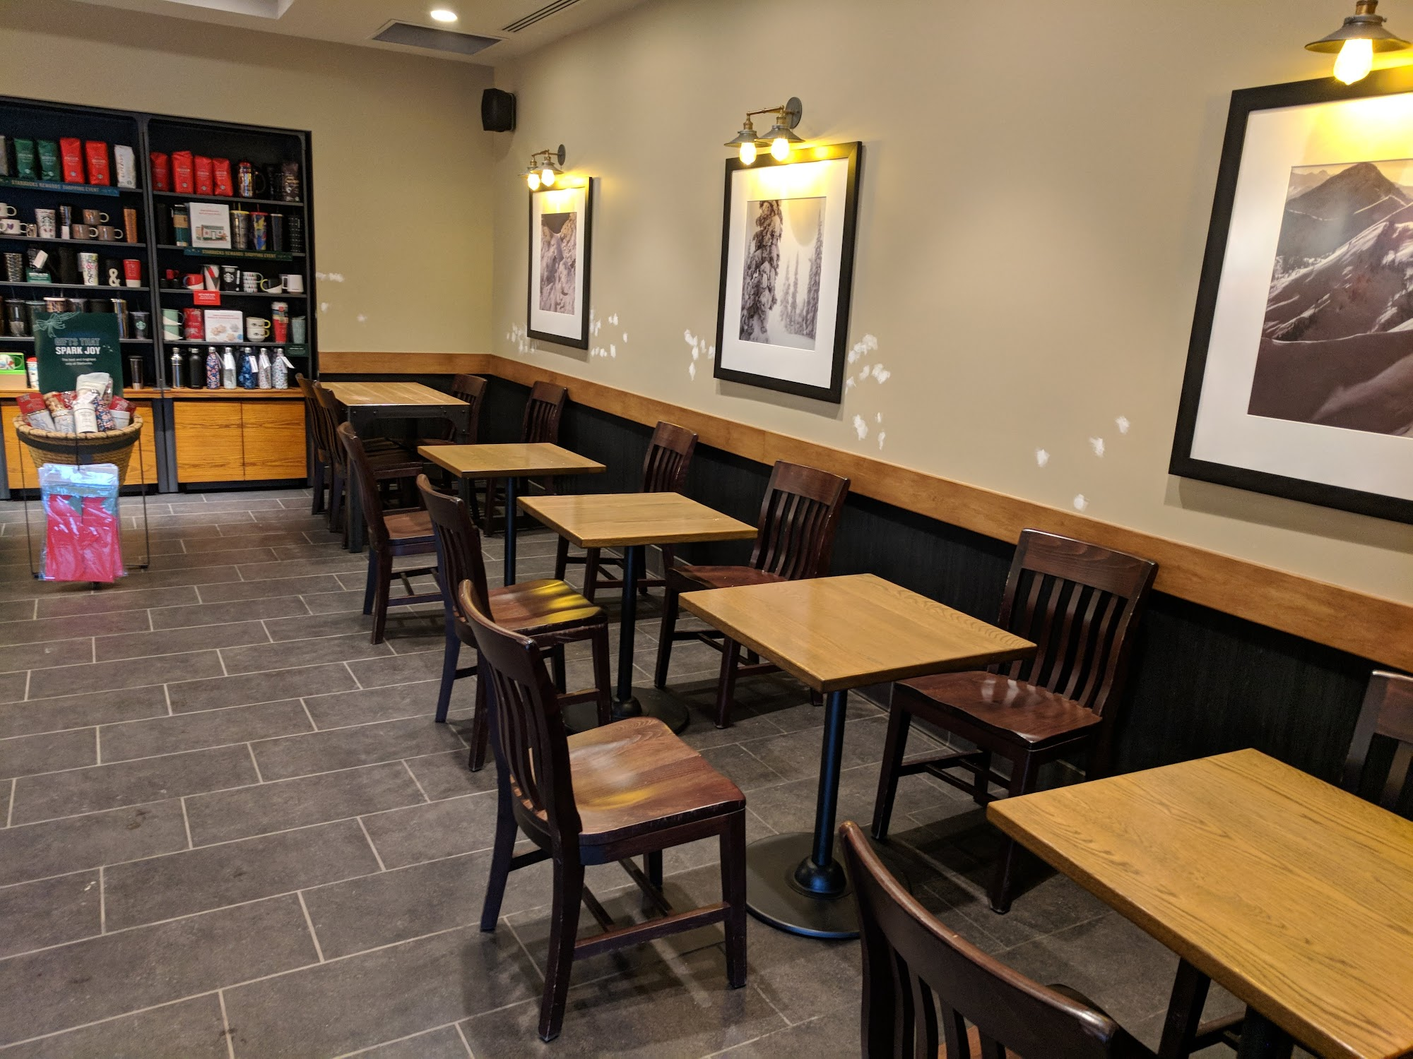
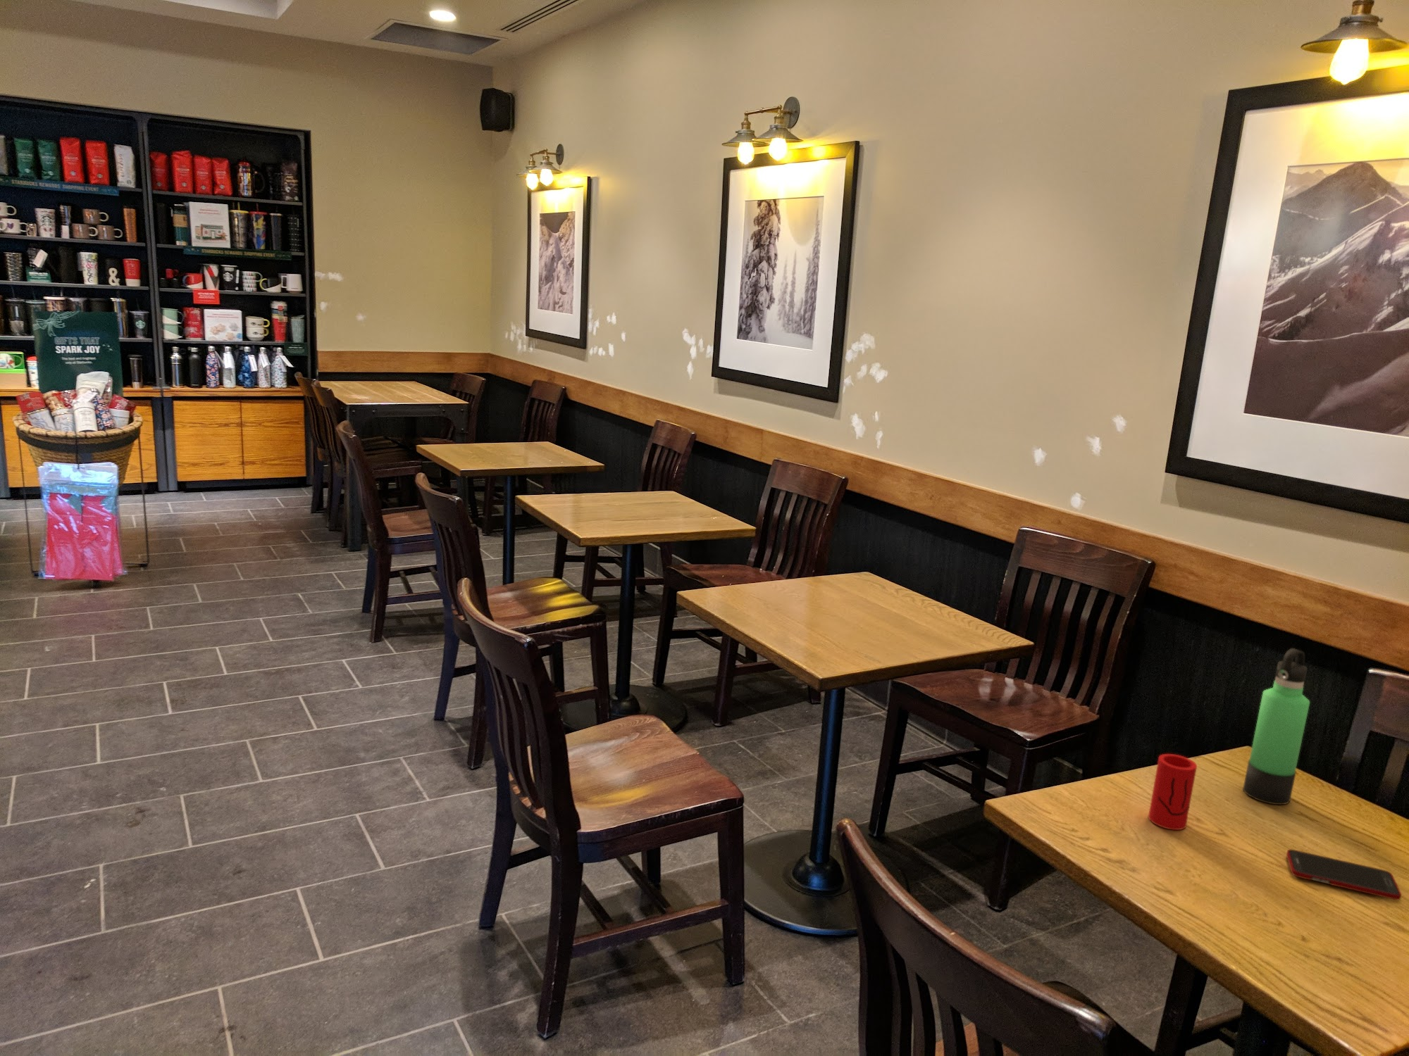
+ thermos bottle (1280, 723)
+ cell phone (1341, 874)
+ cup (1173, 791)
